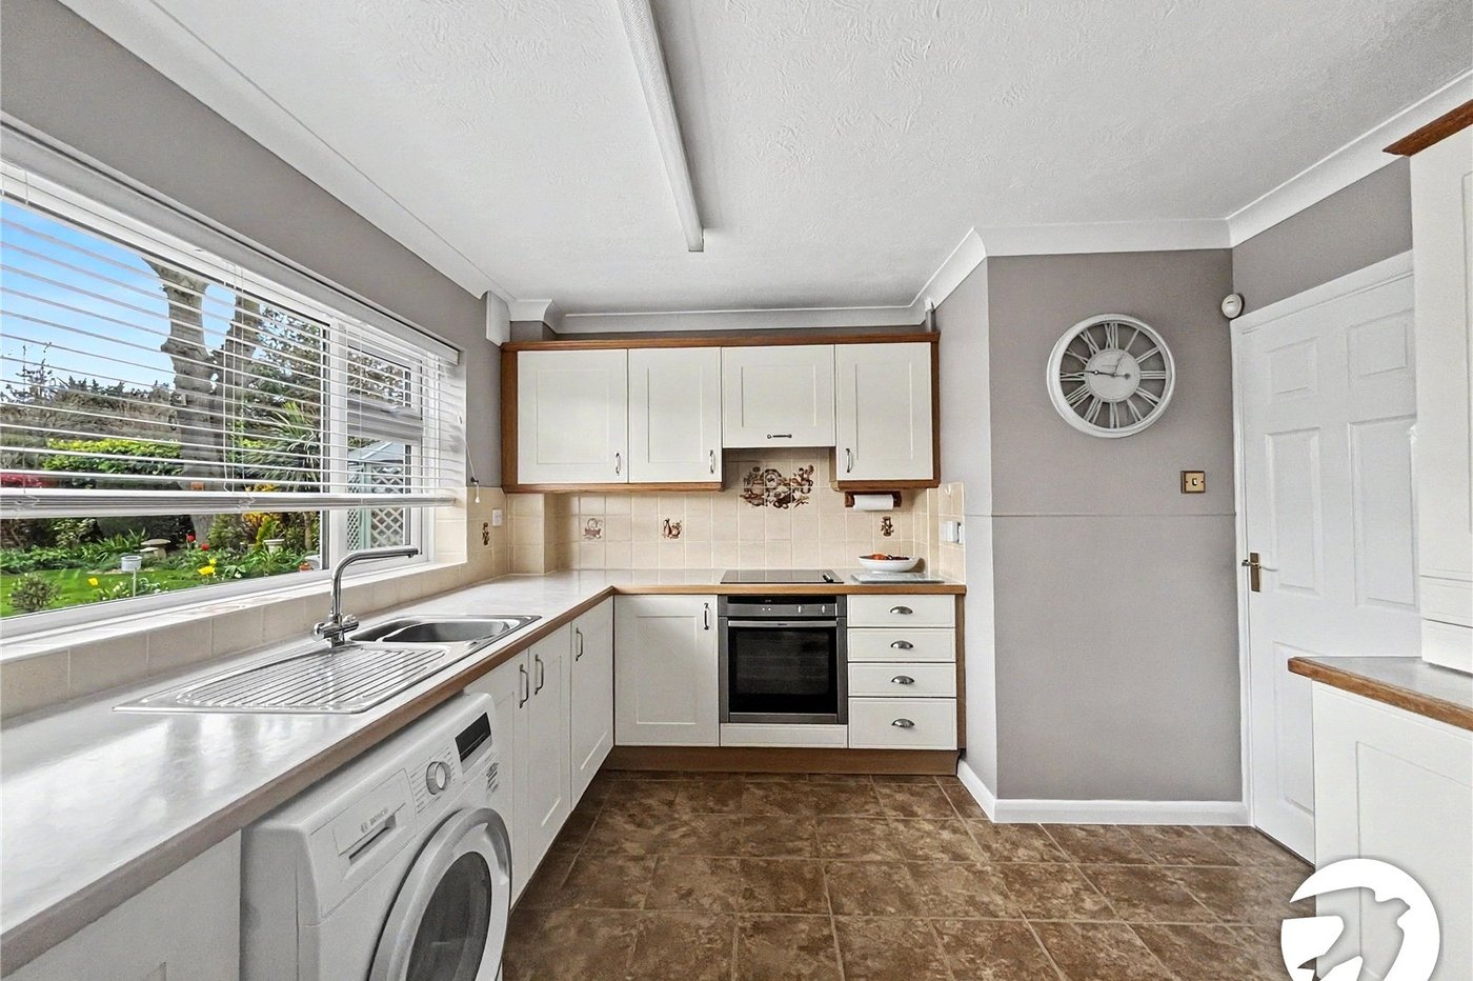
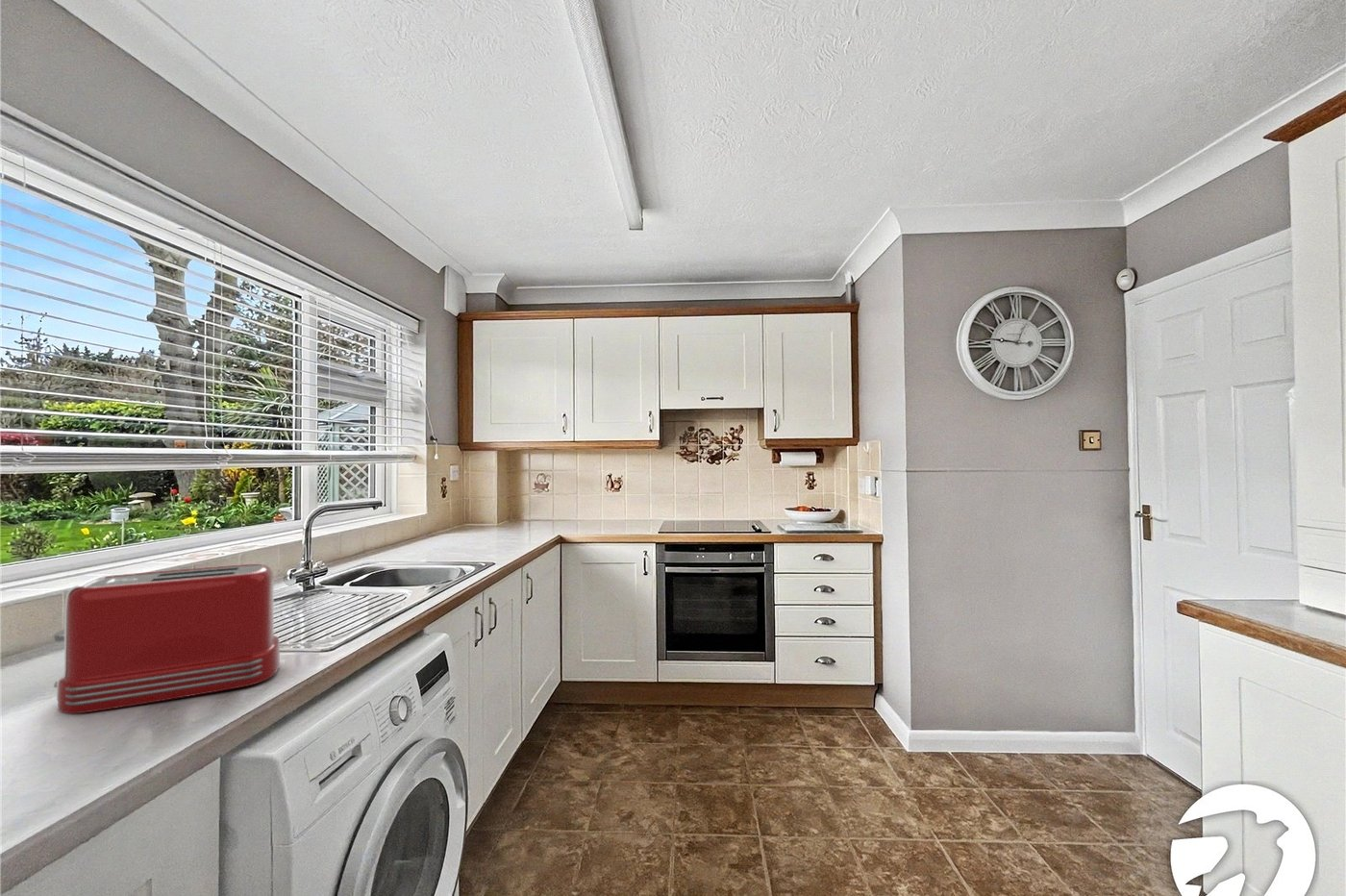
+ toaster (179, 628)
